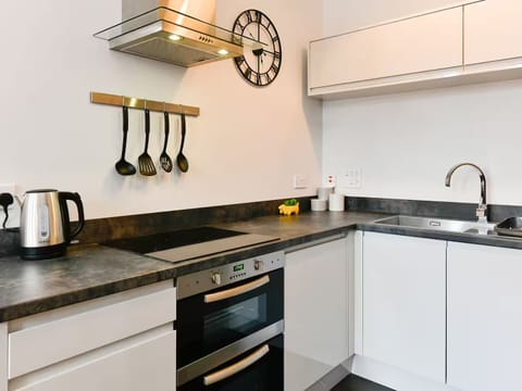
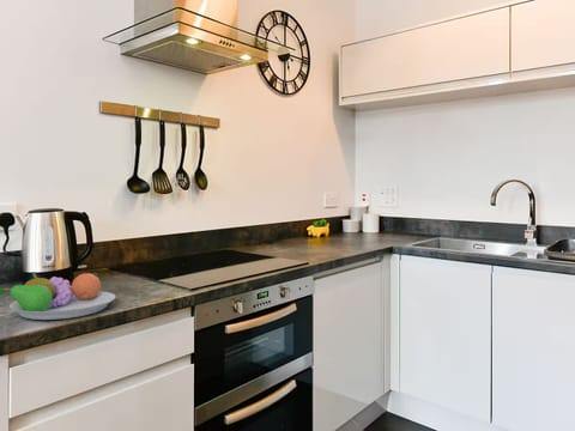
+ fruit bowl (60, 291)
